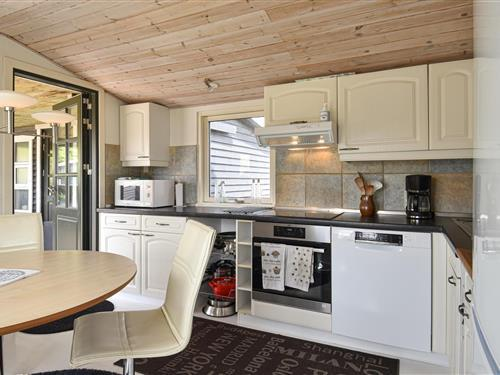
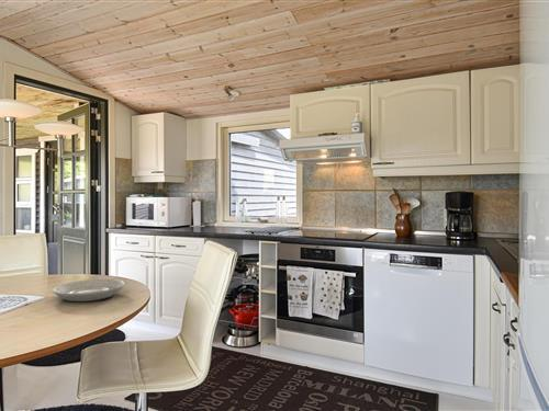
+ plate (90, 290)
